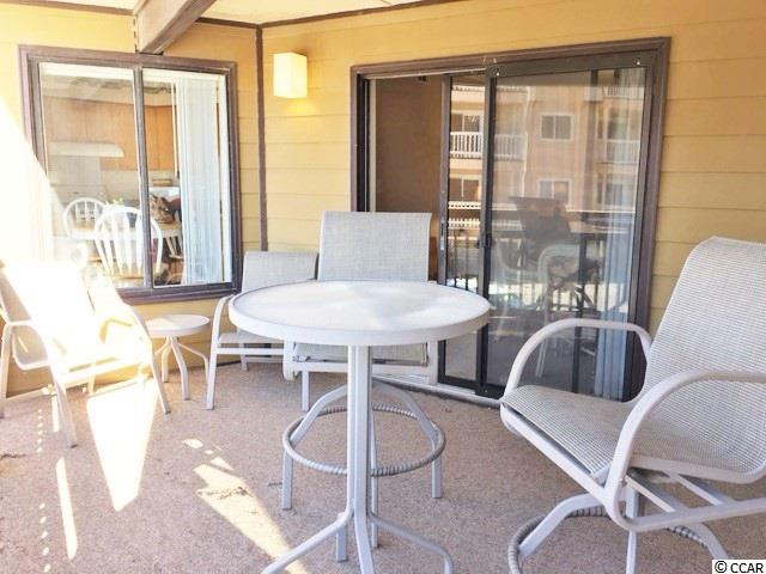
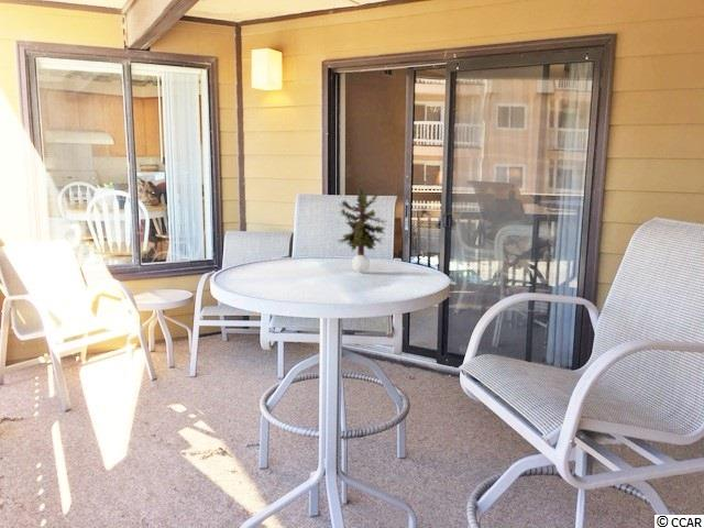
+ potted plant (362, 229)
